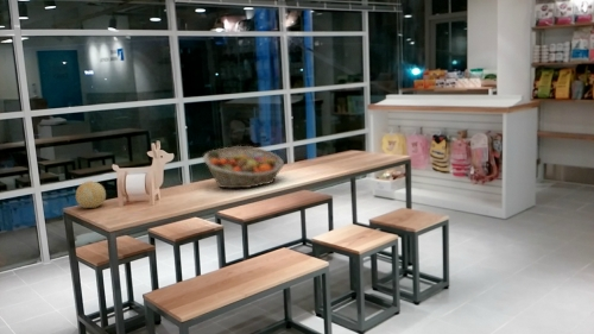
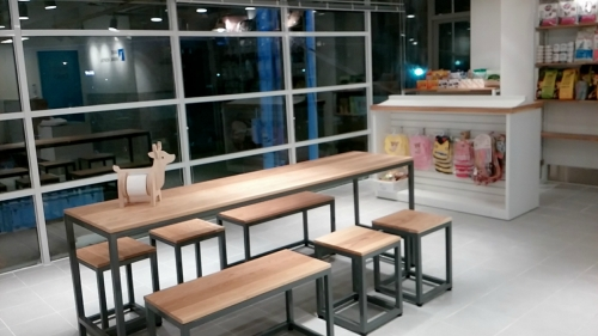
- decorative ball (90, 194)
- fruit basket (244, 165)
